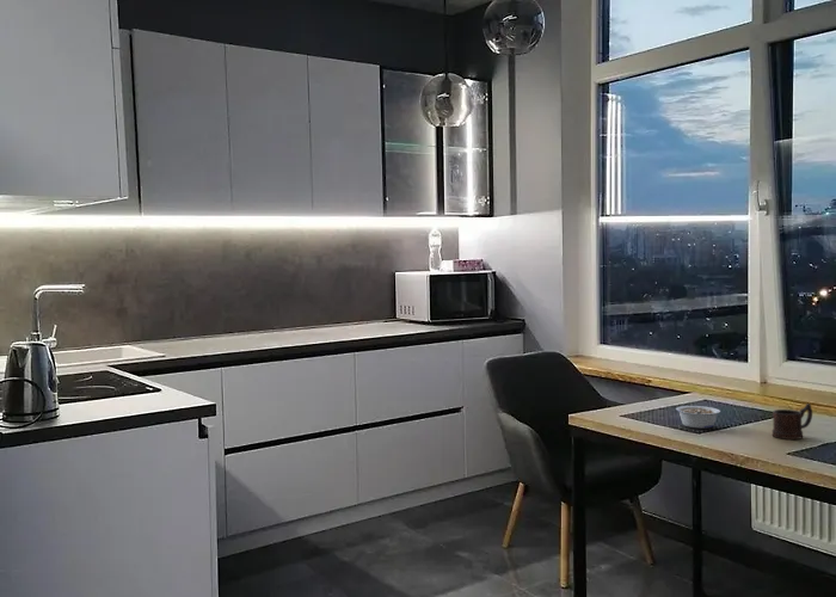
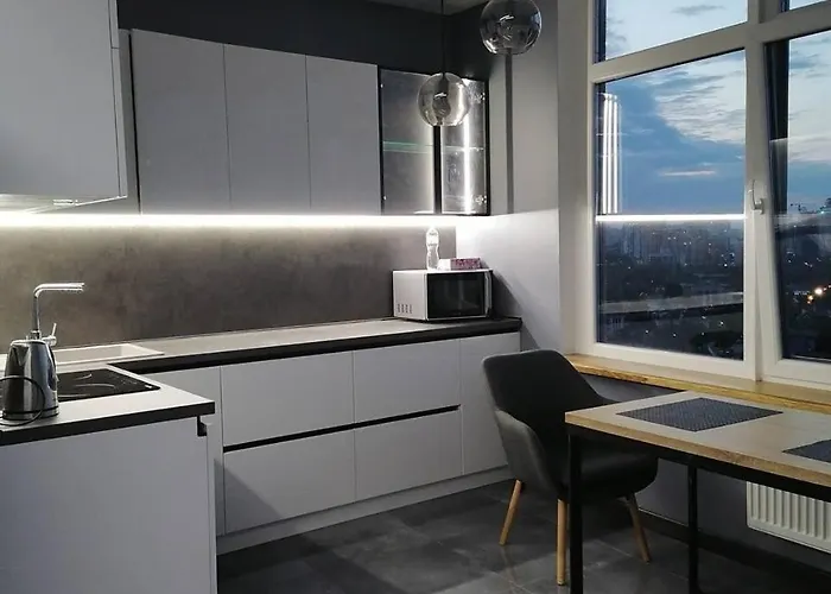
- mug (793, 420)
- legume (699, 416)
